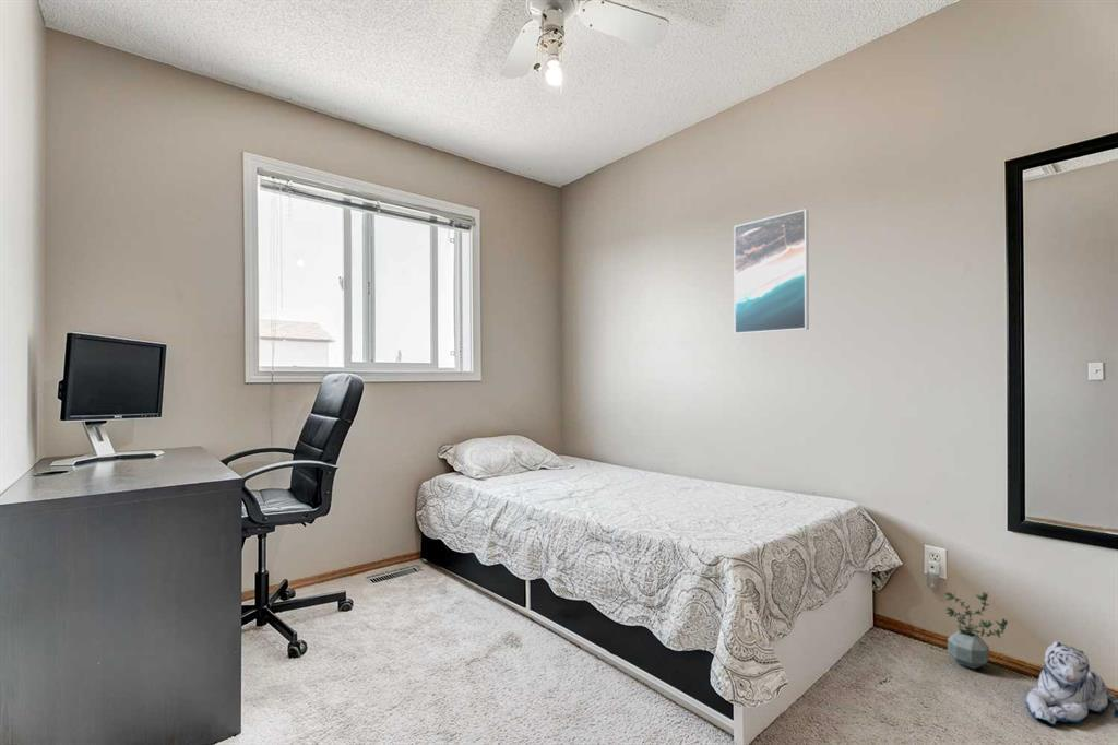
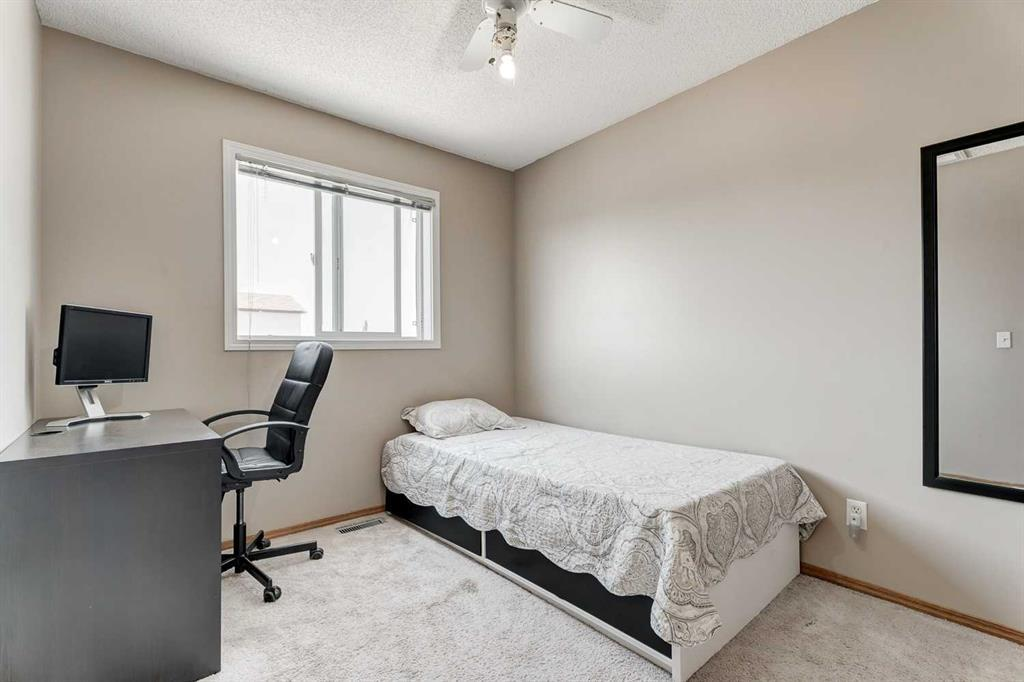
- plush toy (1074, 676)
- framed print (769, 274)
- potted plant (975, 628)
